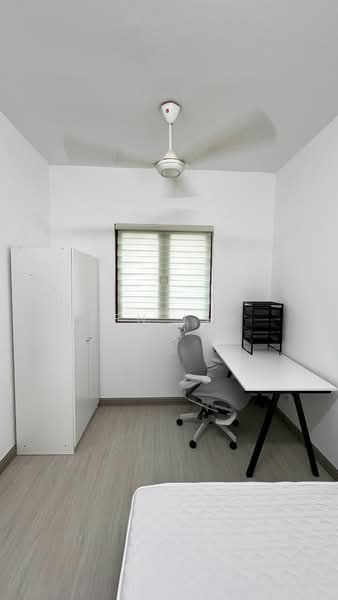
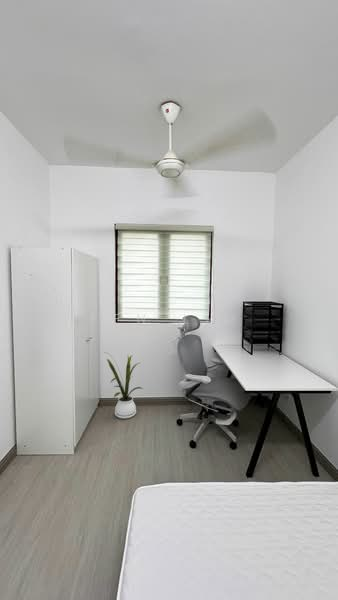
+ house plant (121, 383)
